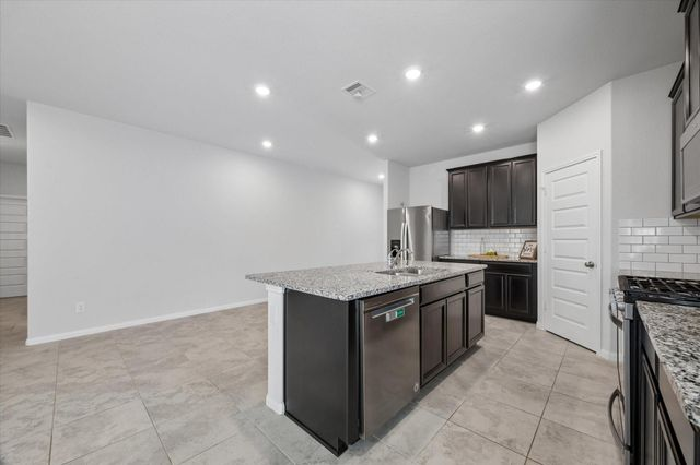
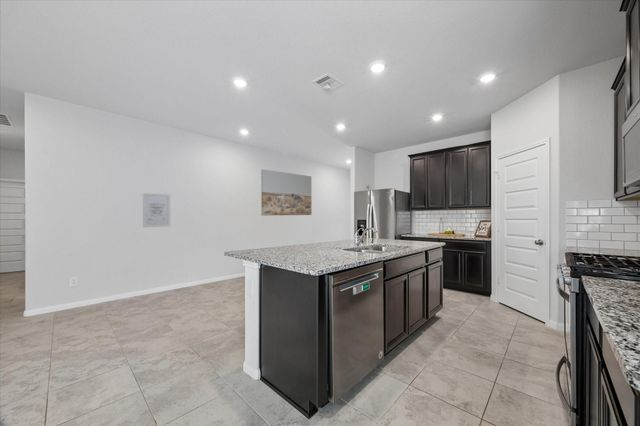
+ wall art (156, 210)
+ wall art (288, 194)
